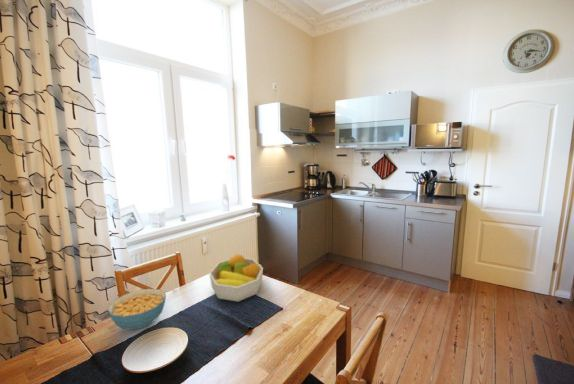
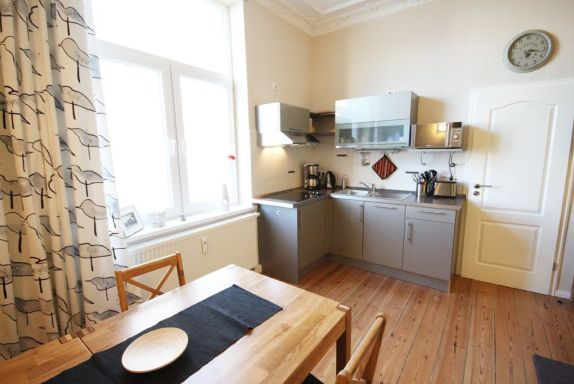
- cereal bowl (139, 312)
- fruit bowl (236, 275)
